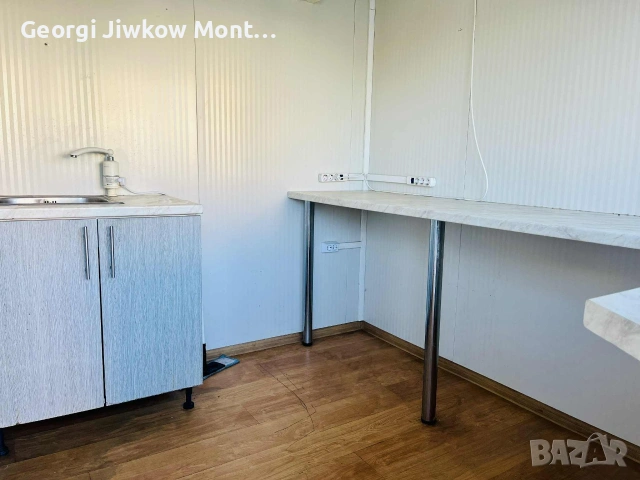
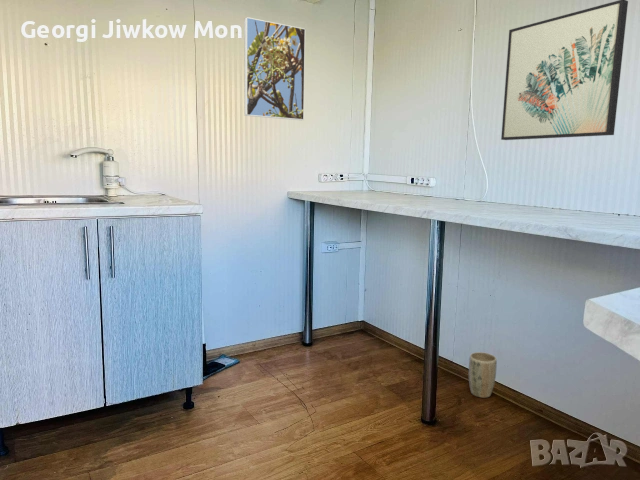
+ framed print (275, 71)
+ wall art (557, 78)
+ plant pot (482, 375)
